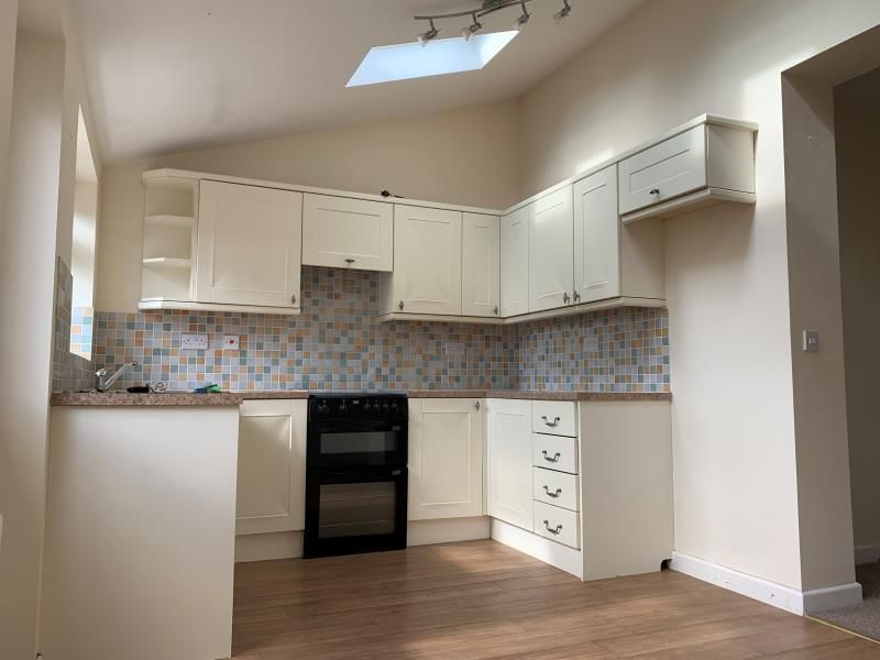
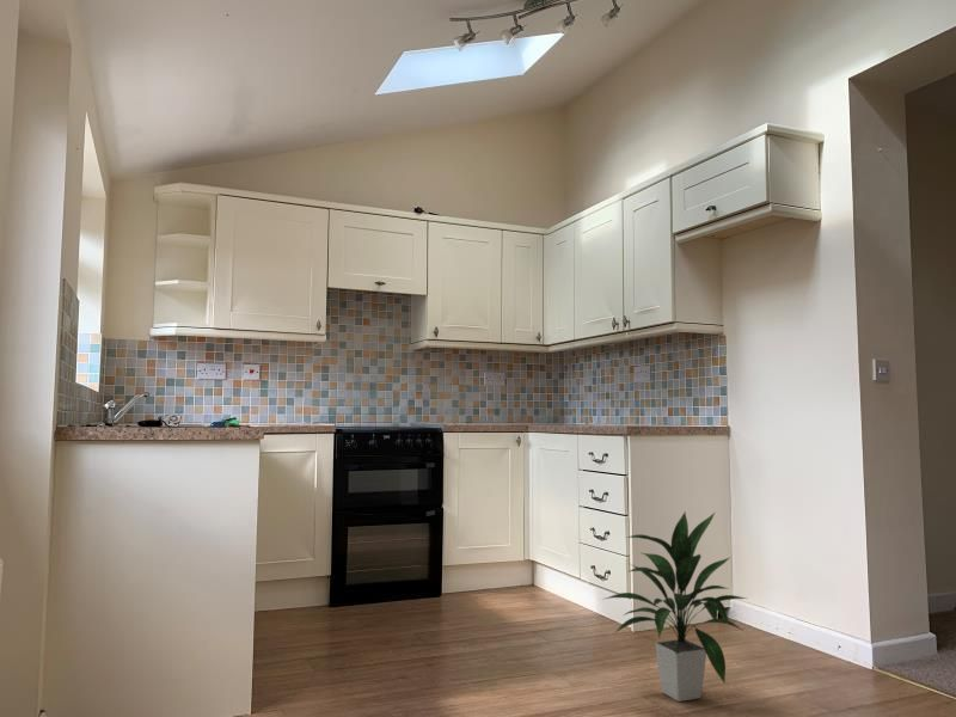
+ indoor plant (680, 603)
